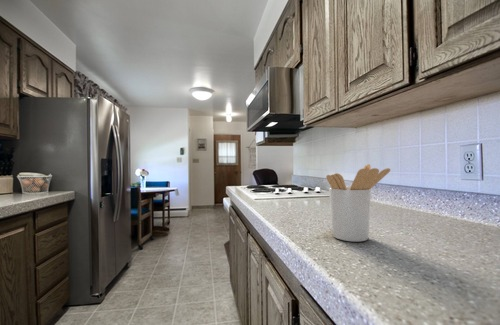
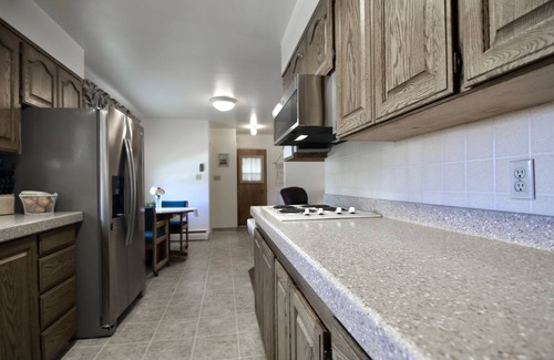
- utensil holder (356, 201)
